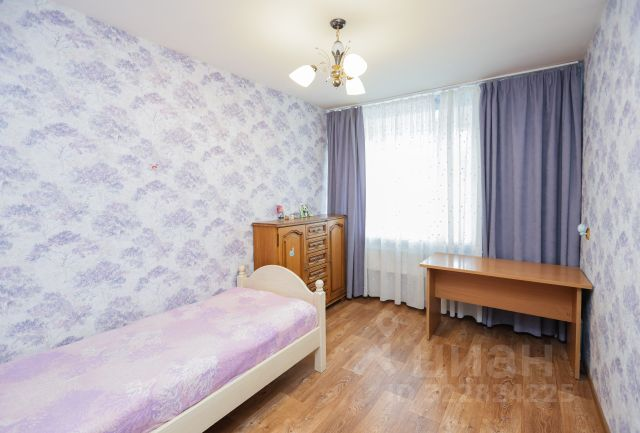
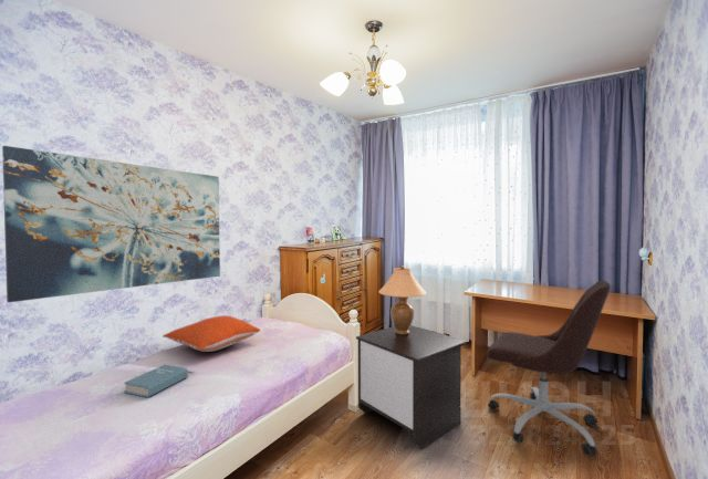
+ office chair (543, 352)
+ table lamp (402, 299)
+ nightstand (410, 378)
+ book (157, 379)
+ wall art (135, 226)
+ pillow (212, 333)
